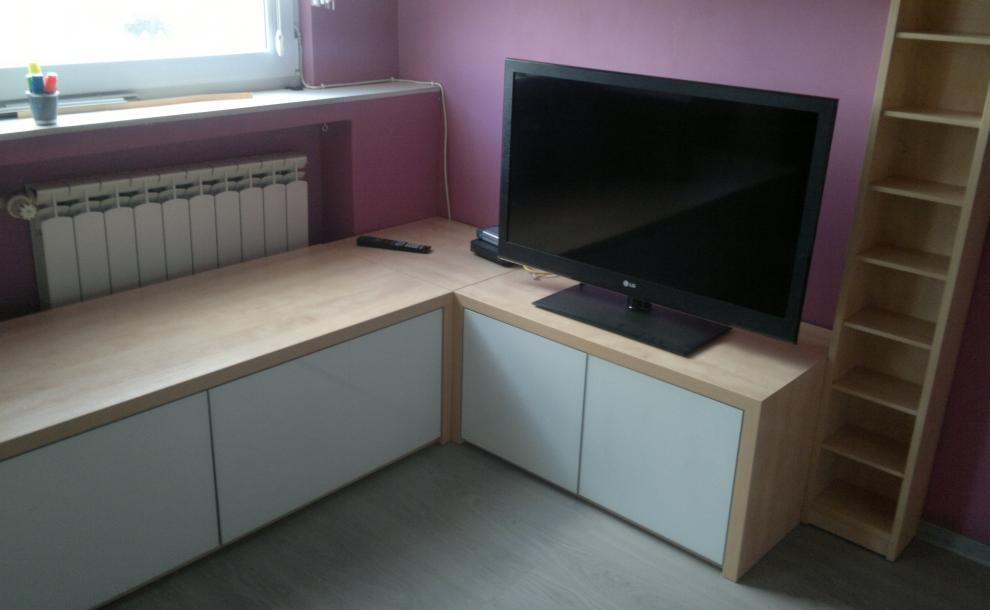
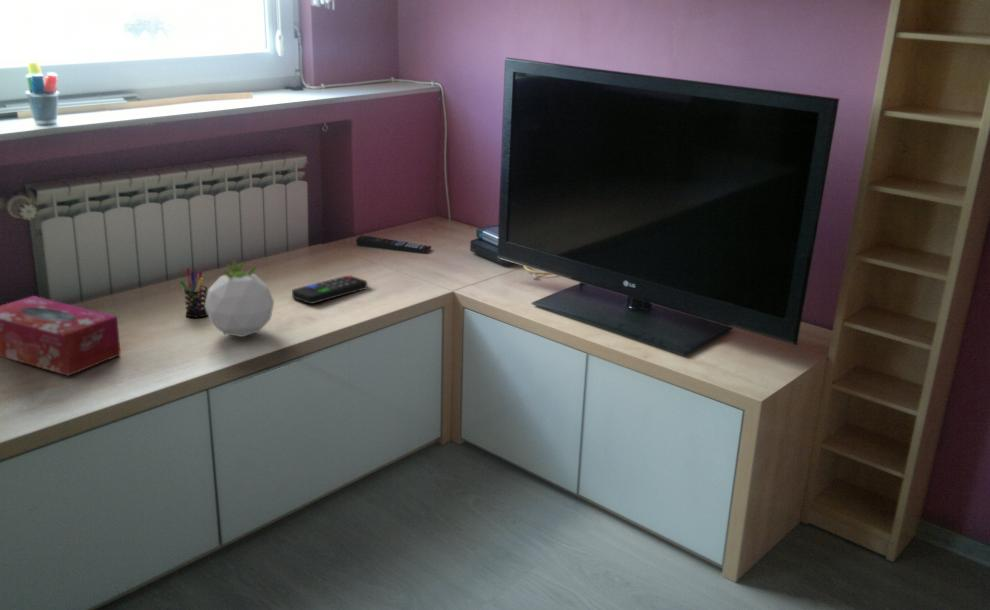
+ pen holder (192, 292)
+ succulent plant (239, 298)
+ remote control (330, 288)
+ tissue box (50, 333)
